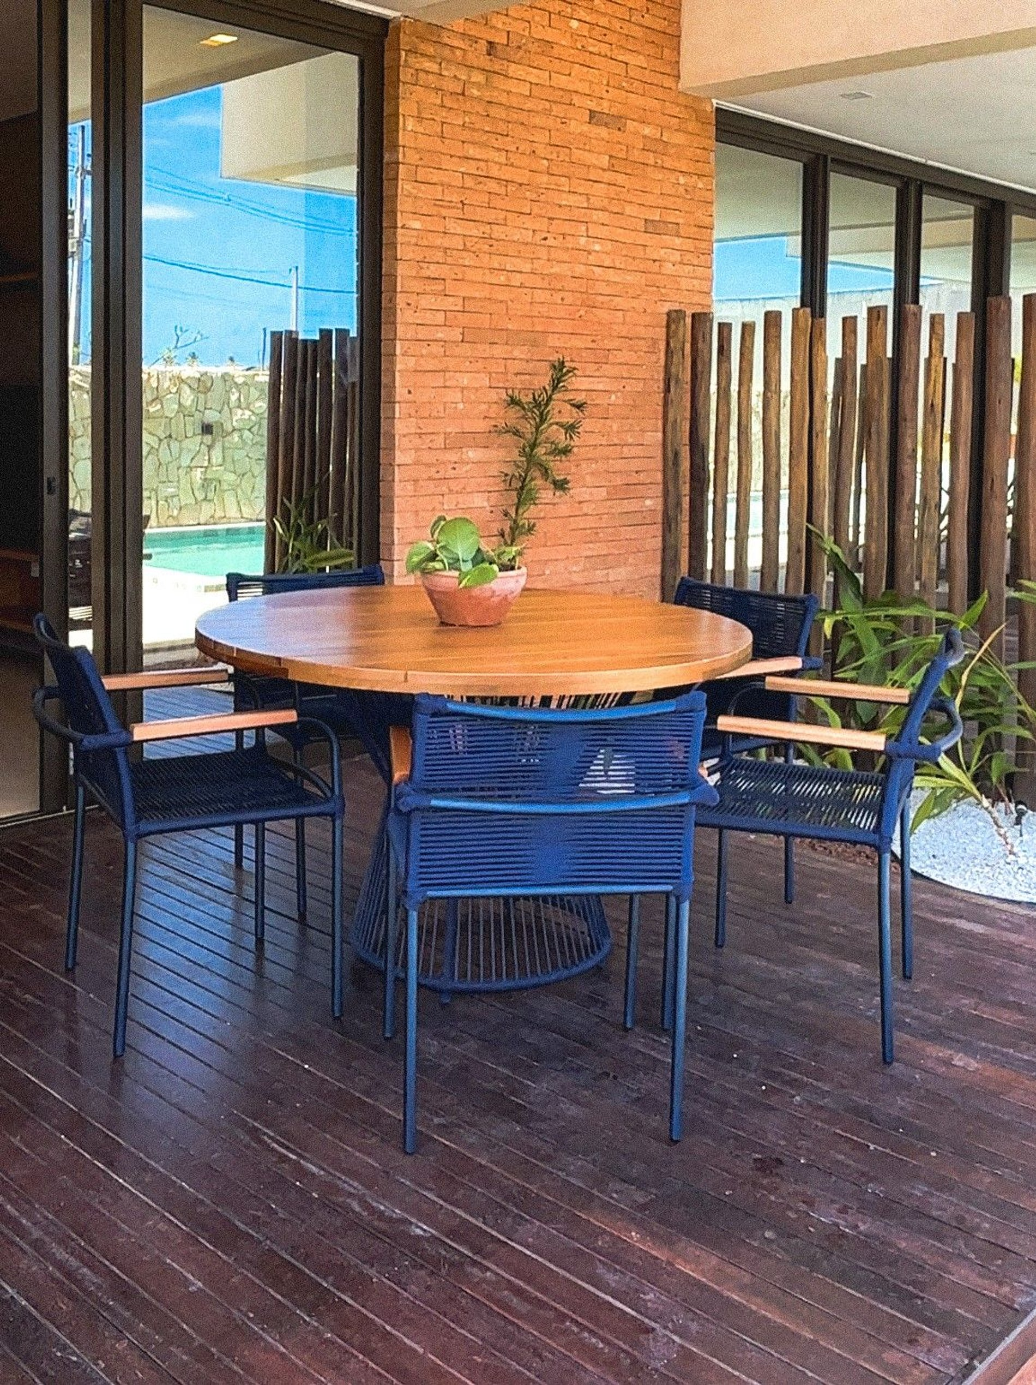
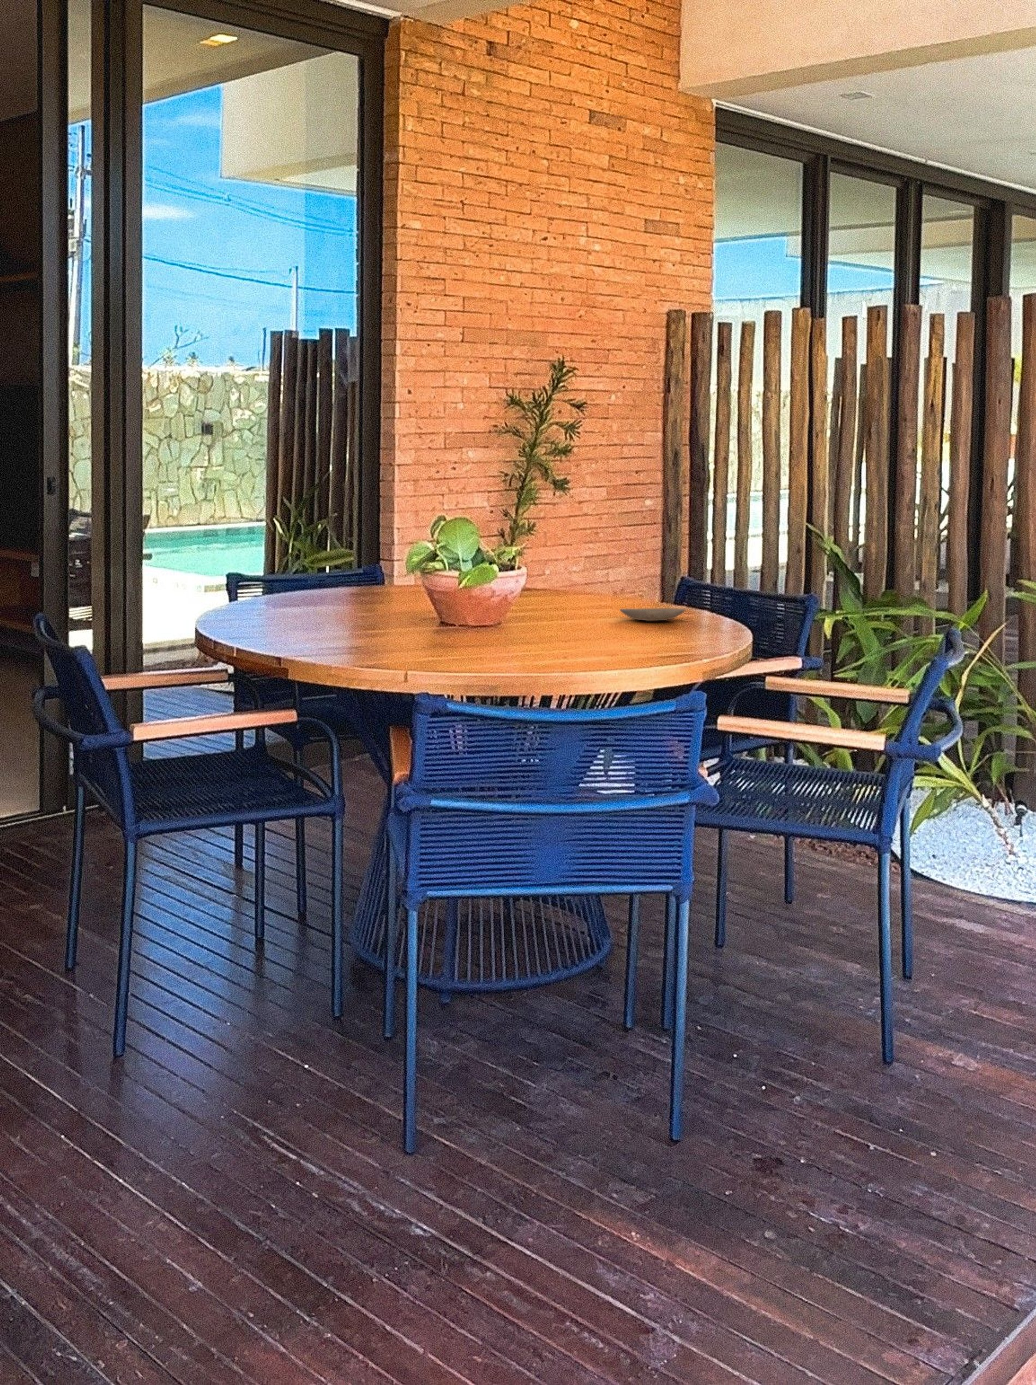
+ plate (652, 614)
